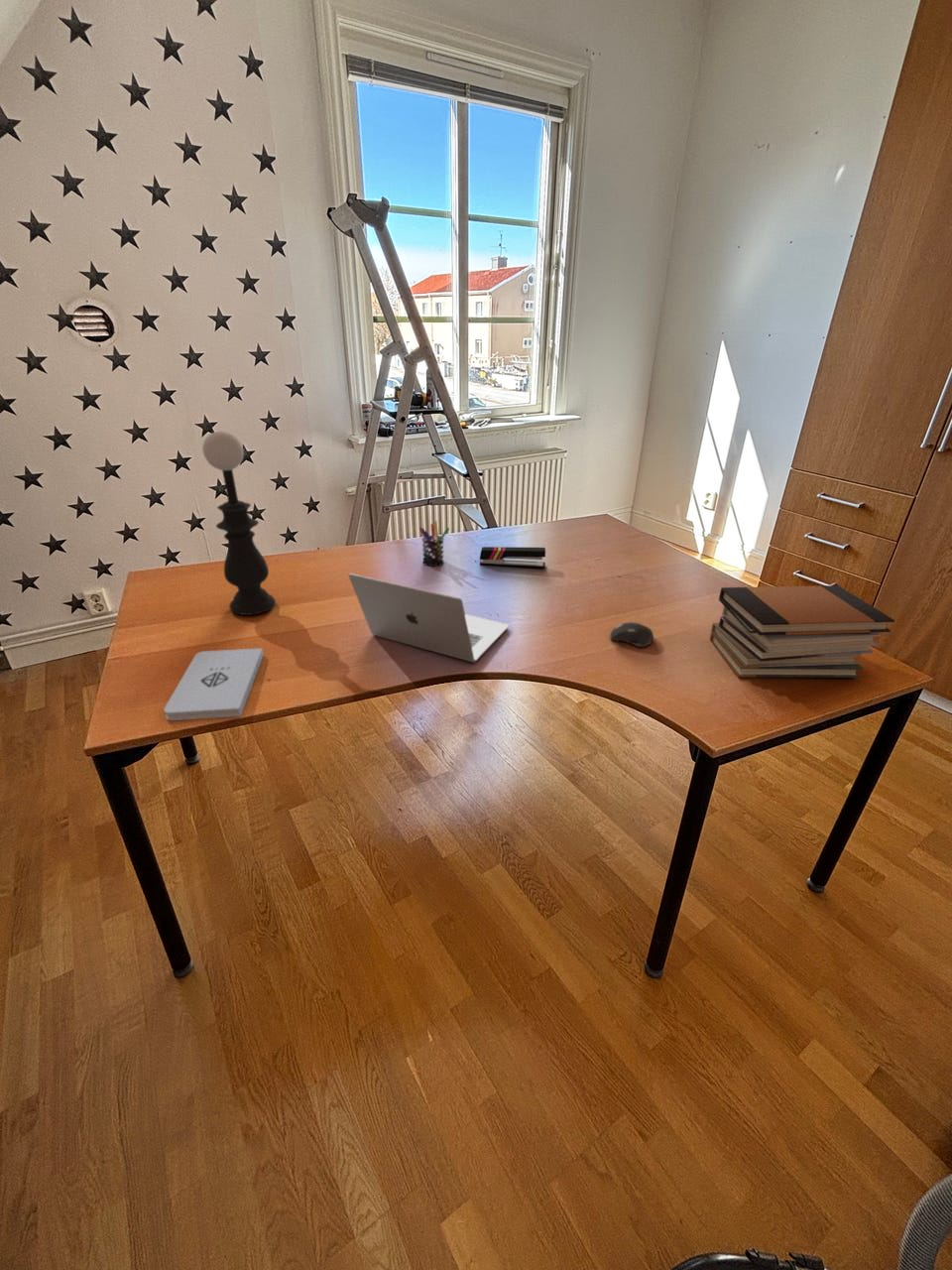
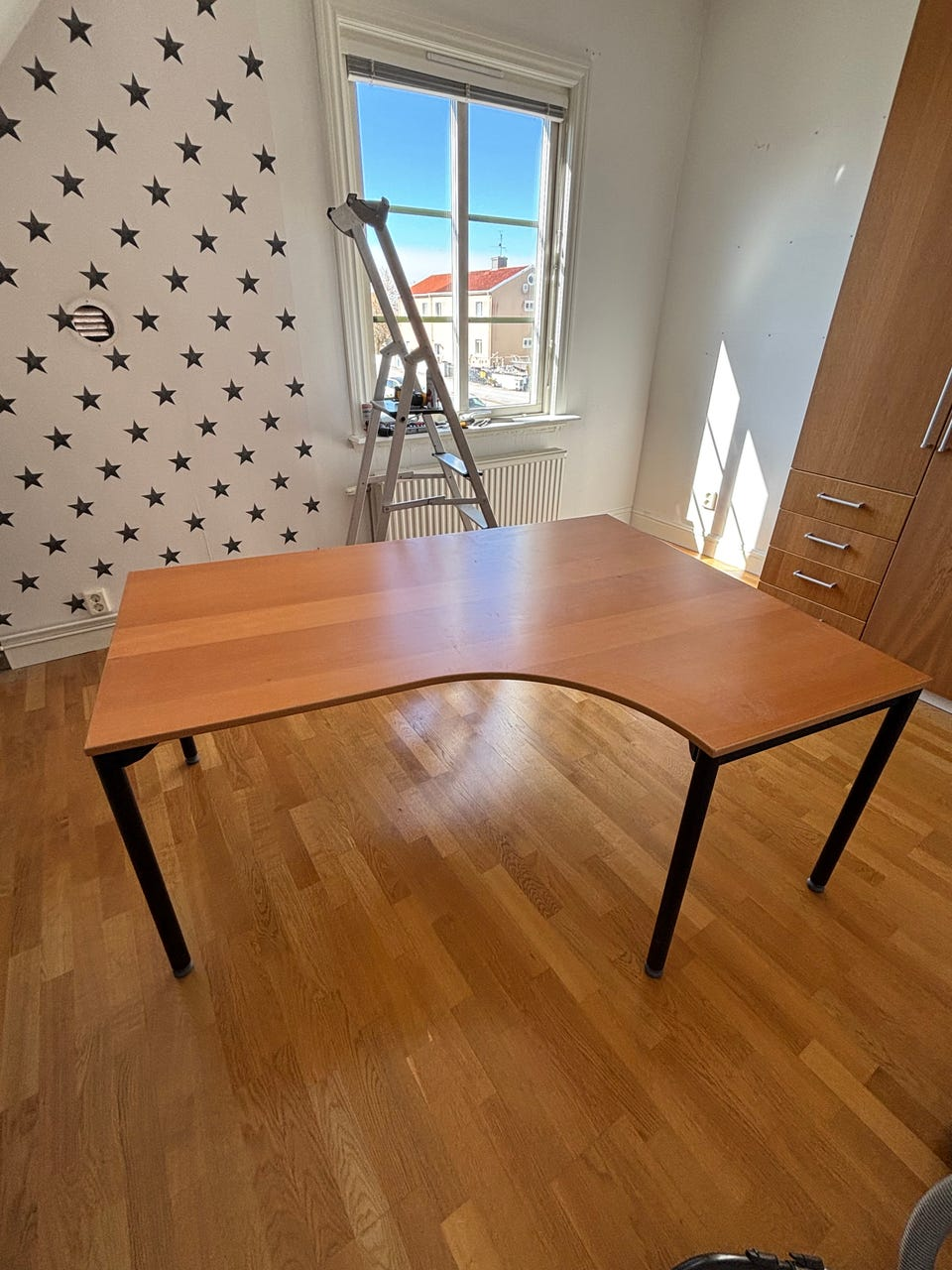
- pen holder (435, 542)
- book stack (792, 631)
- computer mouse (633, 632)
- laptop (433, 602)
- table lamp (237, 526)
- stapler (512, 556)
- notepad (217, 681)
